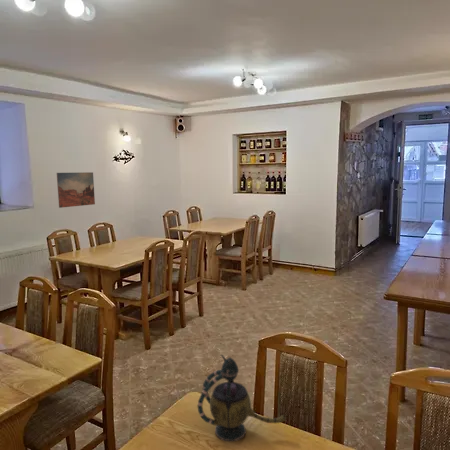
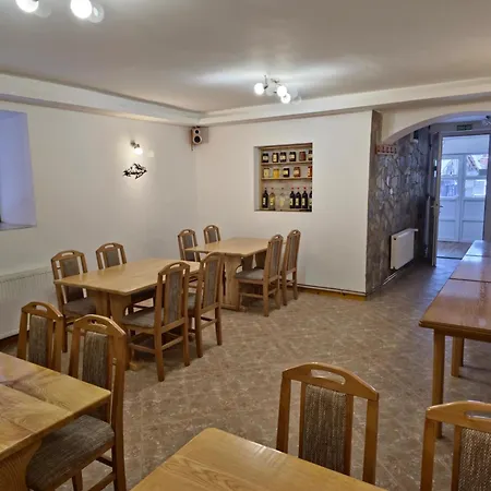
- teapot (242, 395)
- wall art (76, 189)
